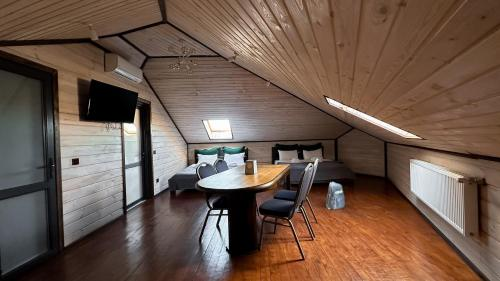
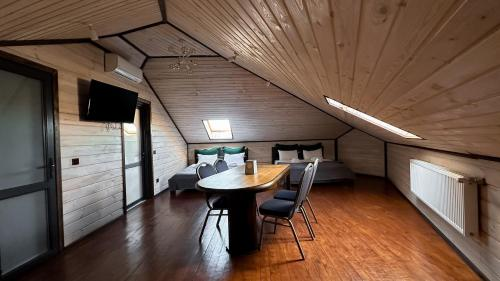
- backpack (335, 194)
